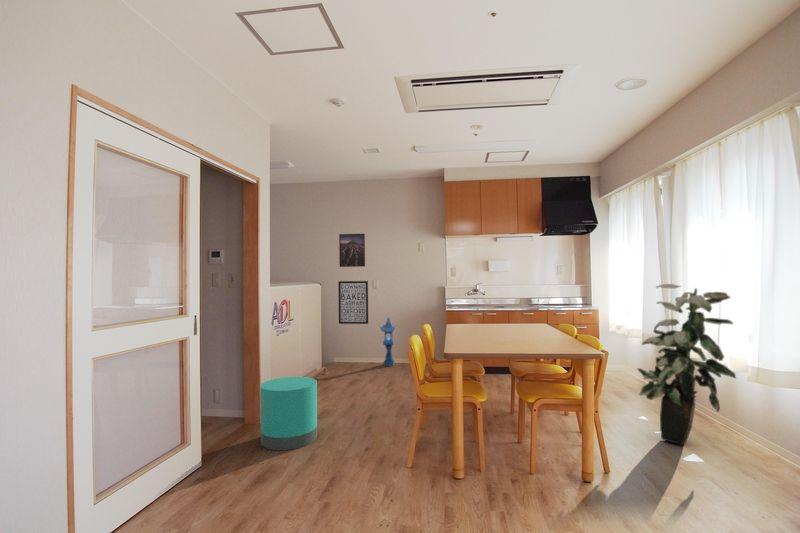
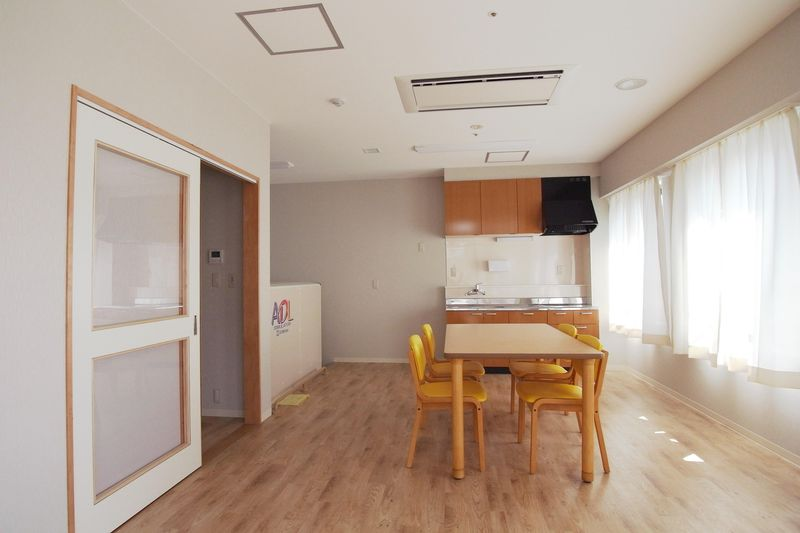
- trash can (289, 410)
- lantern (388, 341)
- wall art (353, 302)
- indoor plant (681, 362)
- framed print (352, 250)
